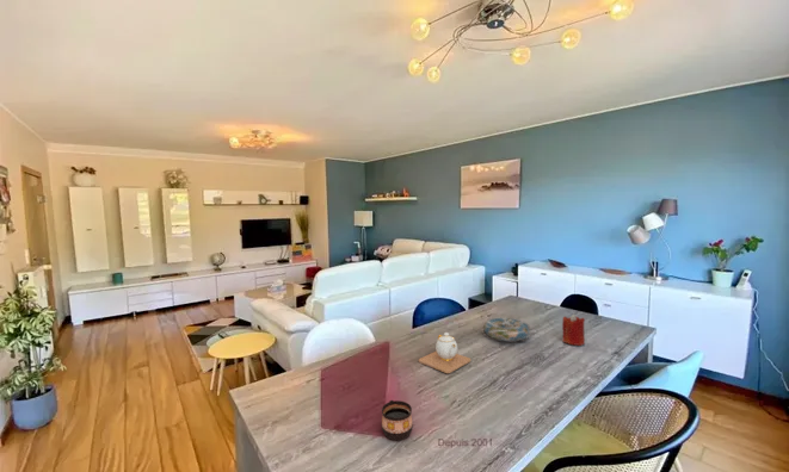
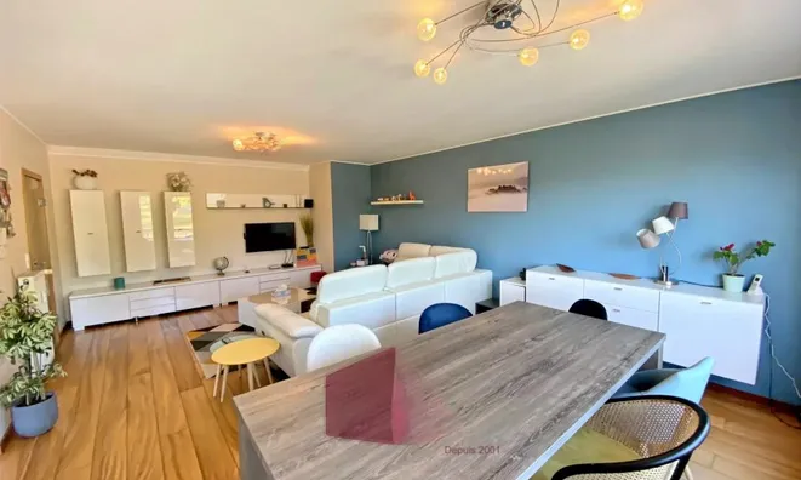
- candle (573, 328)
- teapot (444, 347)
- decorative bowl (506, 329)
- cup (397, 420)
